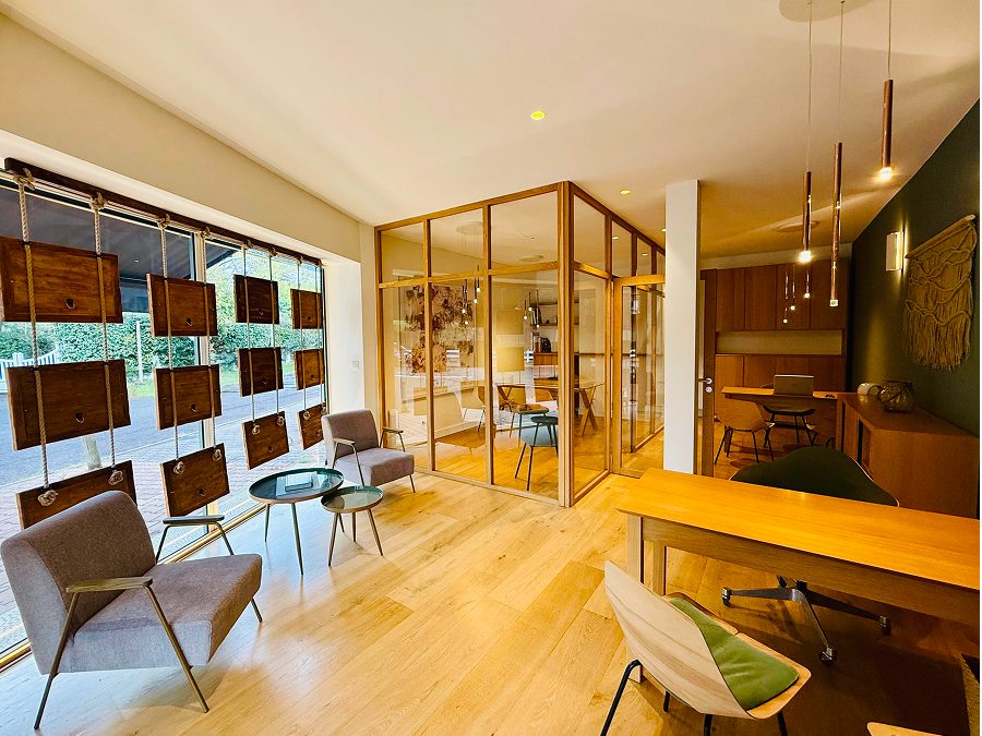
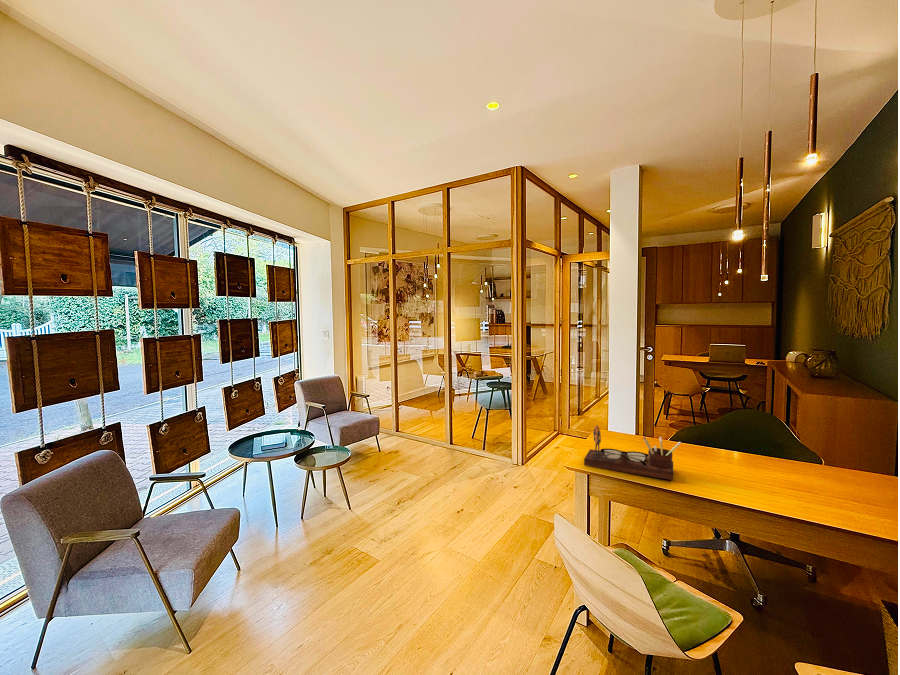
+ desk organizer (631, 451)
